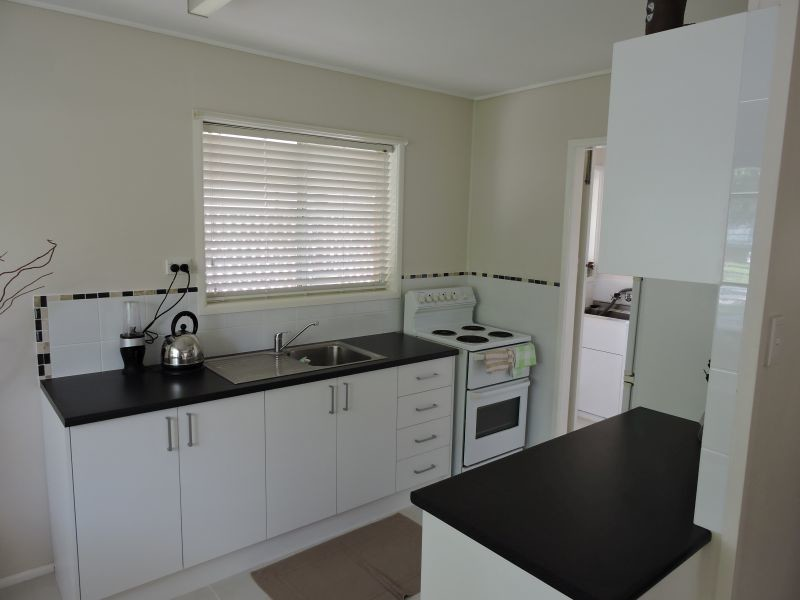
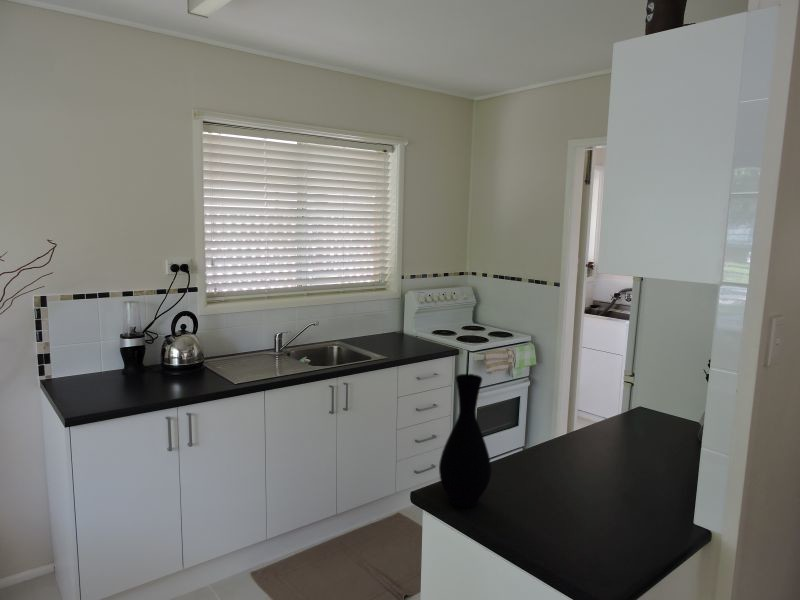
+ vase (466, 439)
